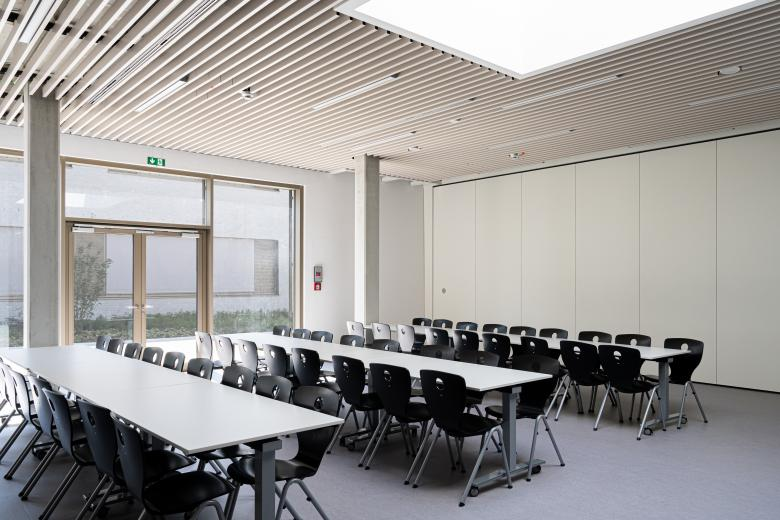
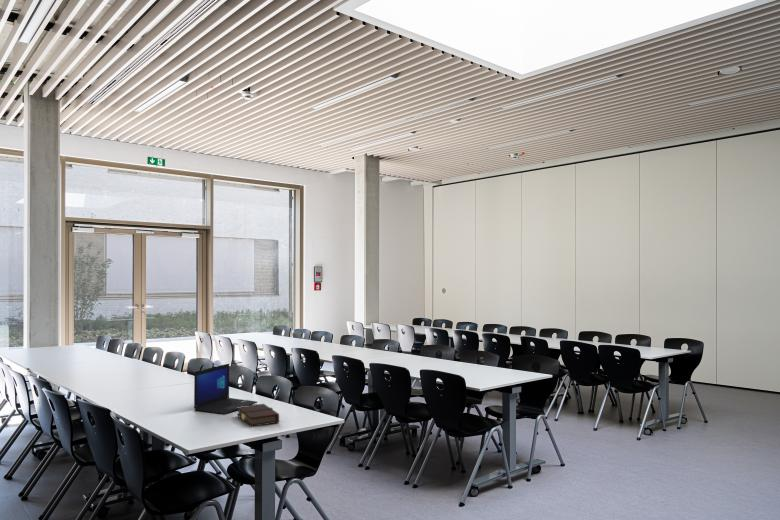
+ book (257, 414)
+ laptop (226, 387)
